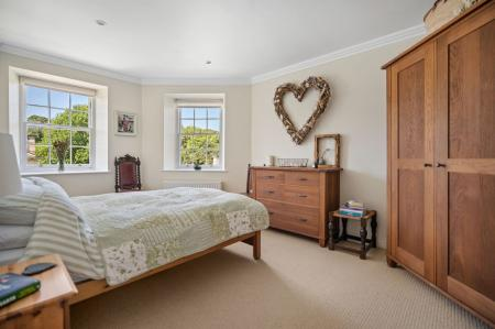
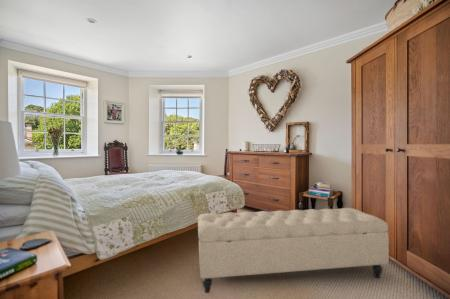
+ bench (287, 243)
